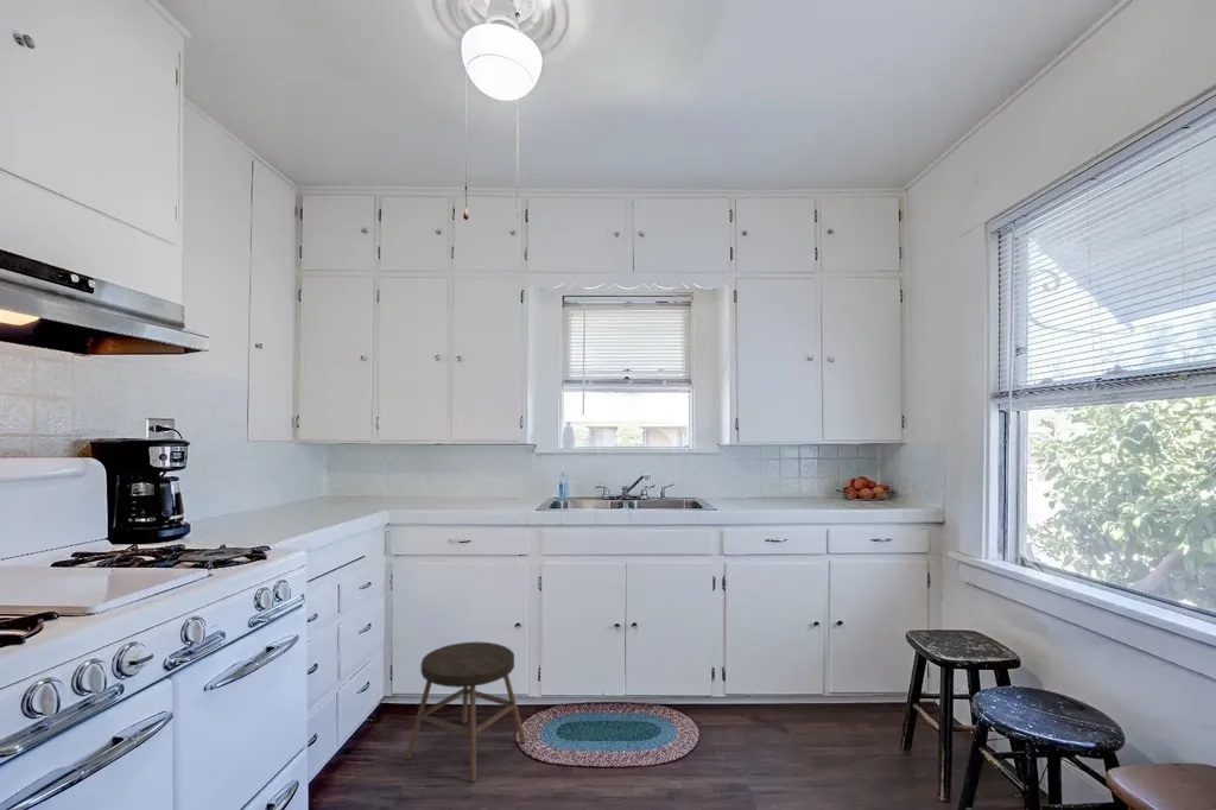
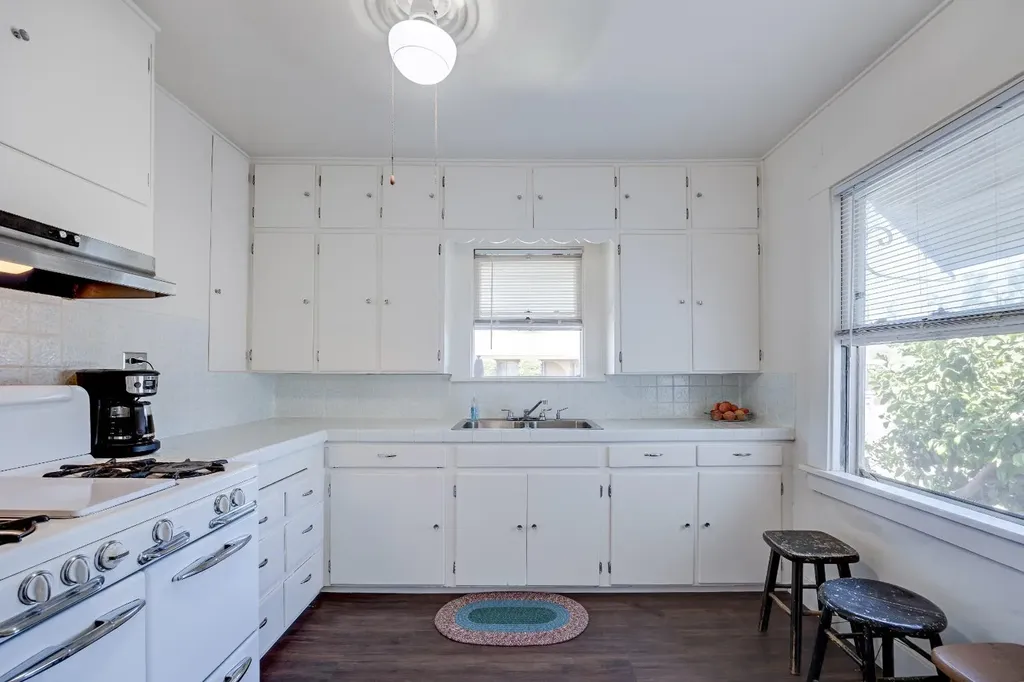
- stool (467, 703)
